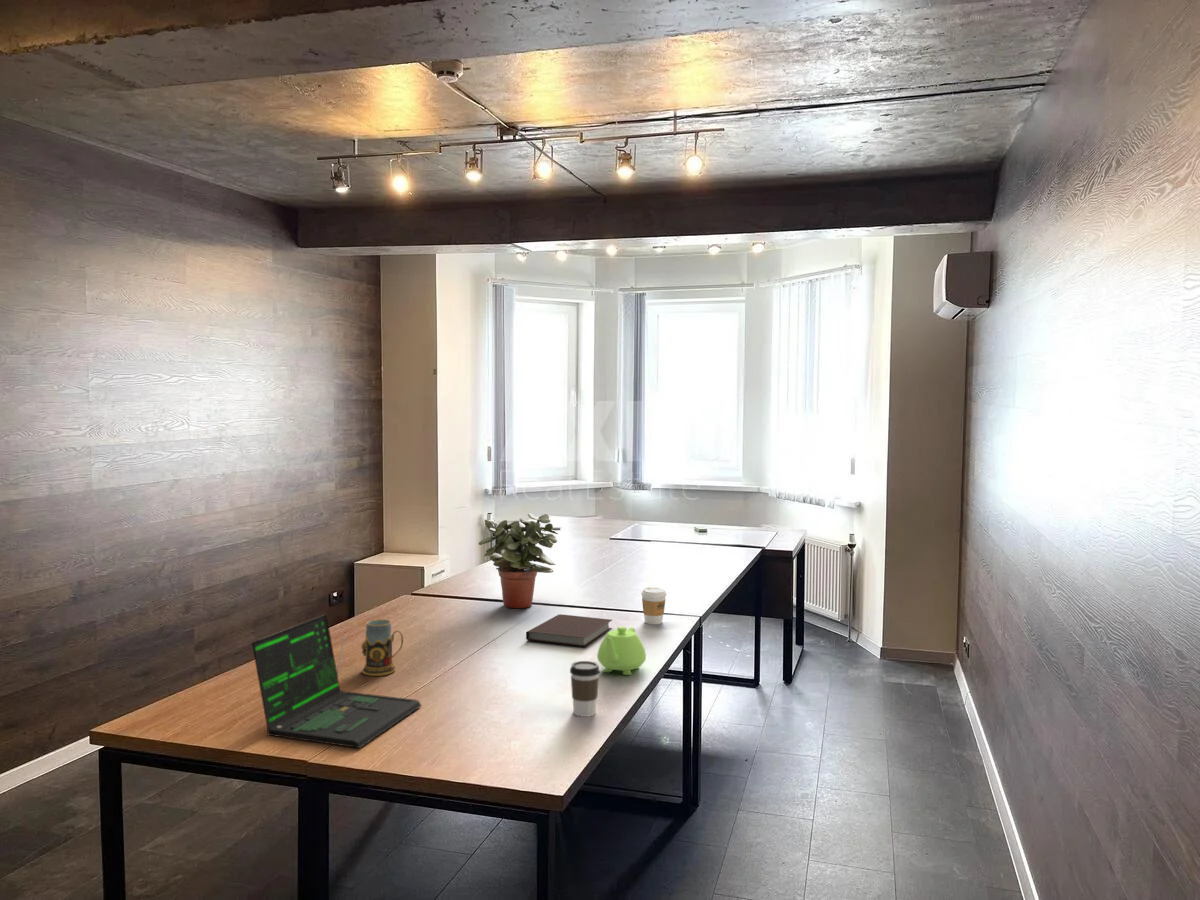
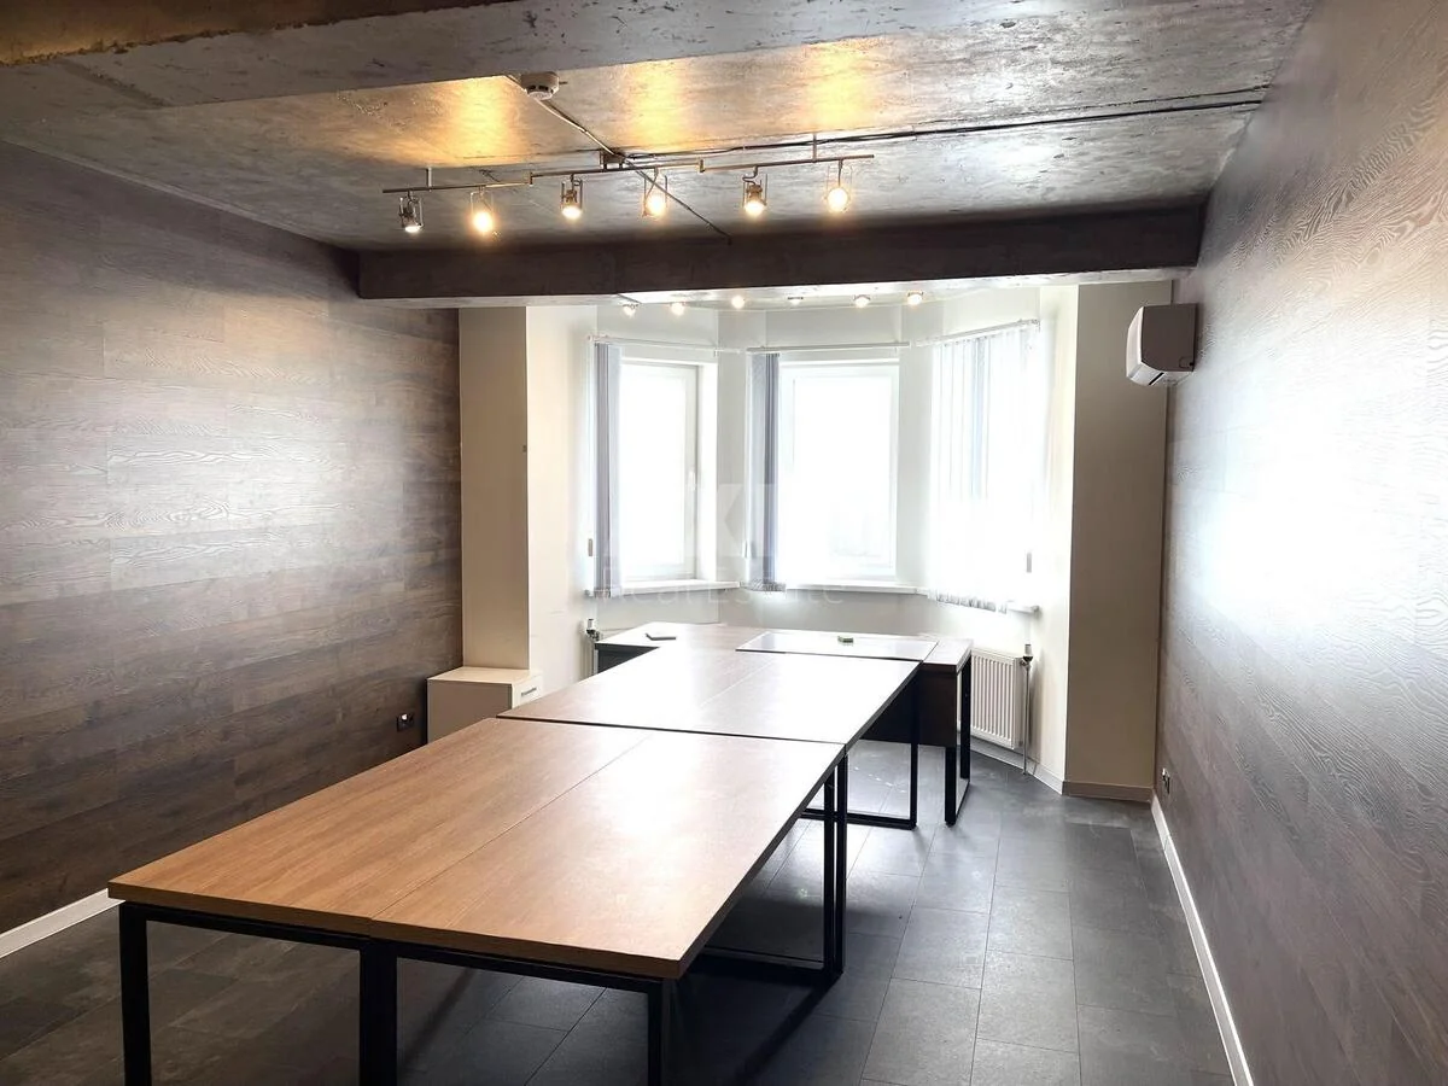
- coffee cup (584, 688)
- notebook (570, 629)
- coffee cup (653, 605)
- mug (382, 647)
- potted plant (517, 559)
- laptop (339, 667)
- teapot (620, 649)
